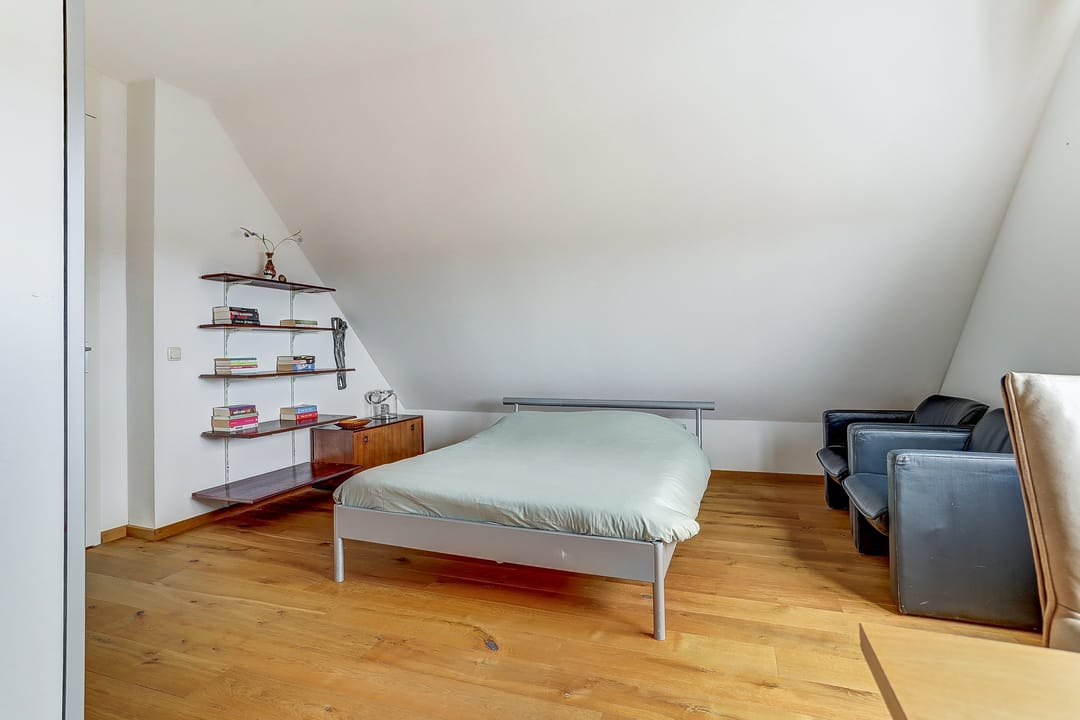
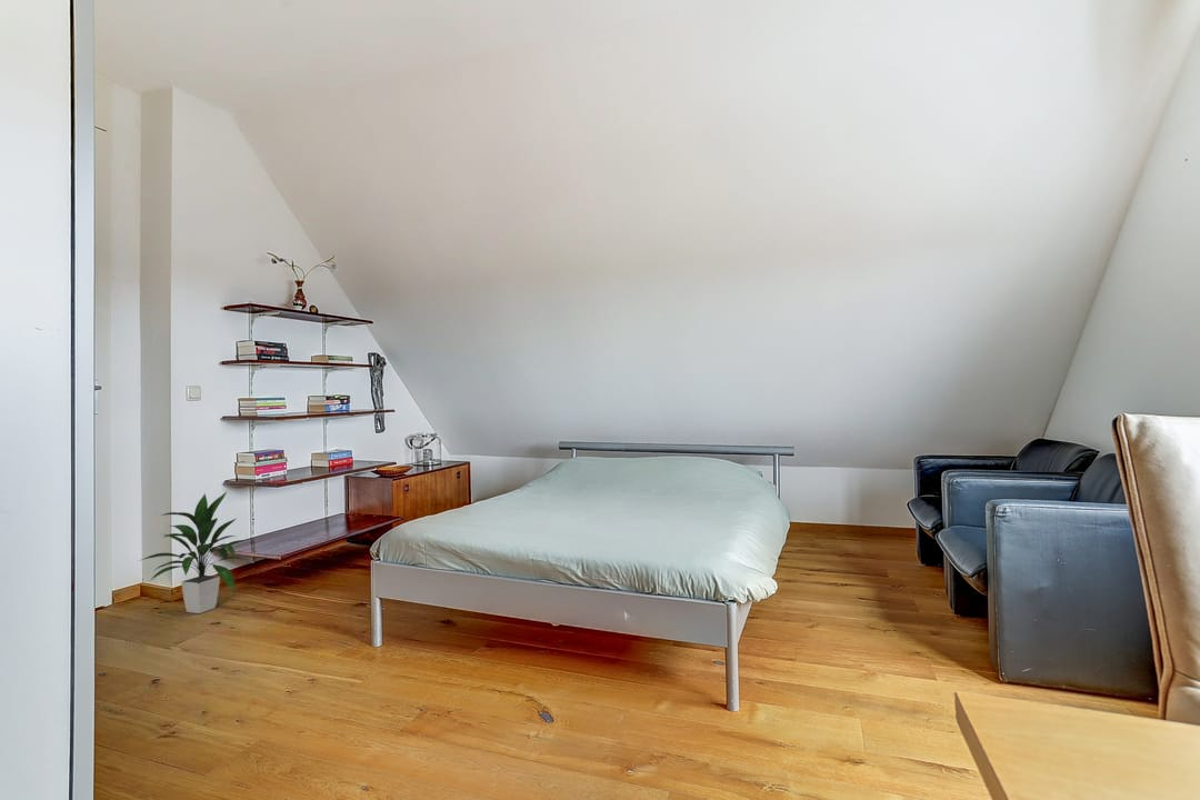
+ indoor plant (201, 552)
